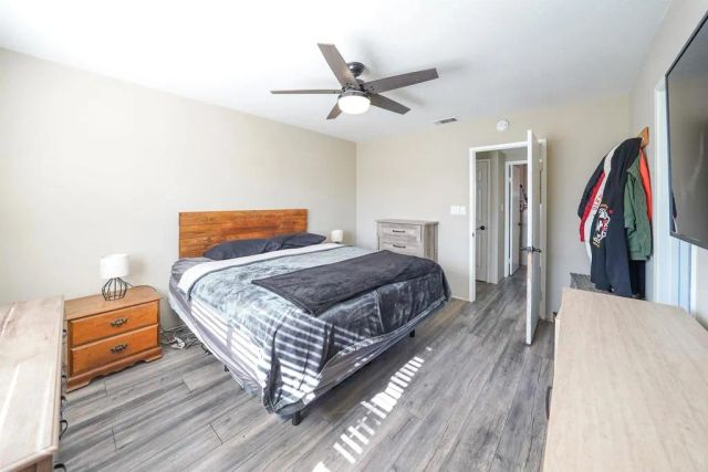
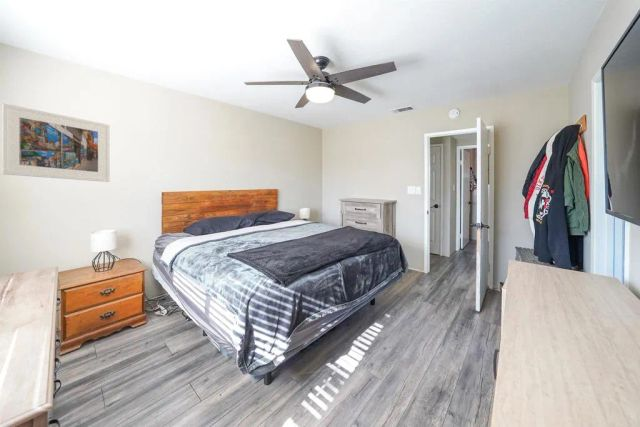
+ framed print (61, 147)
